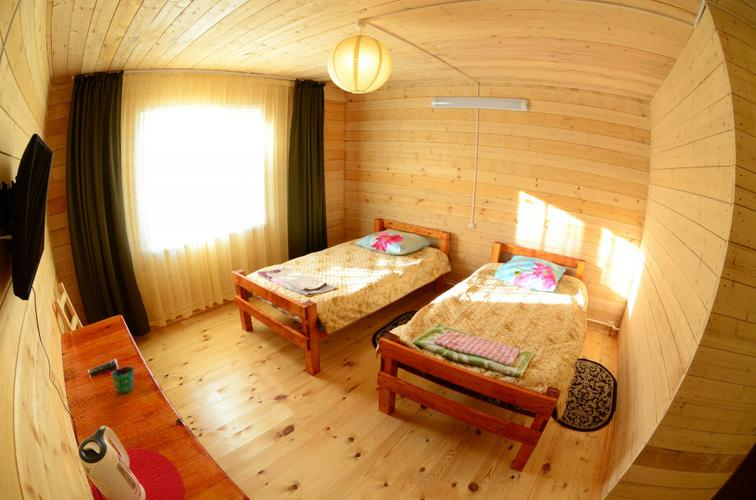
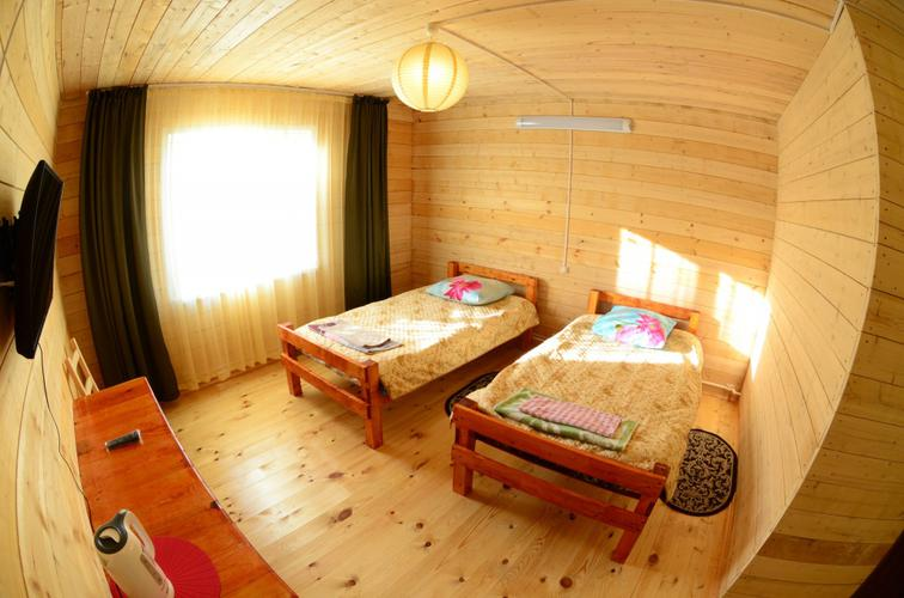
- cup (122, 379)
